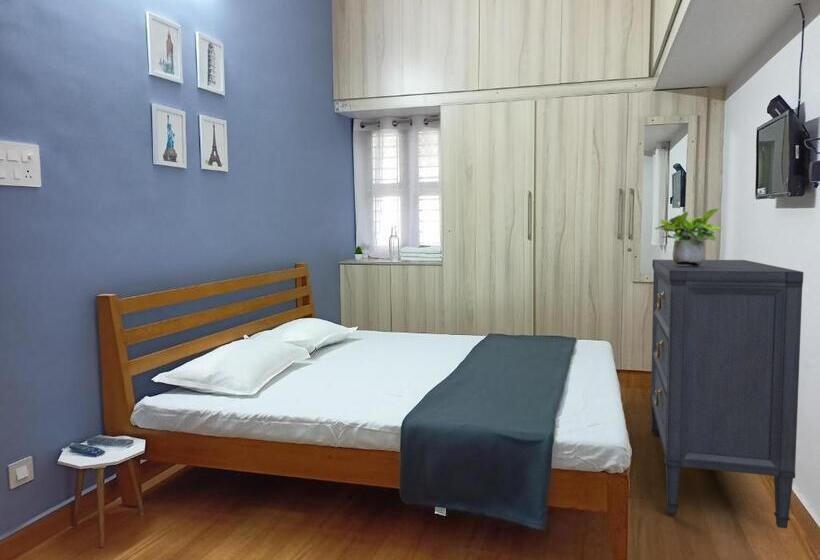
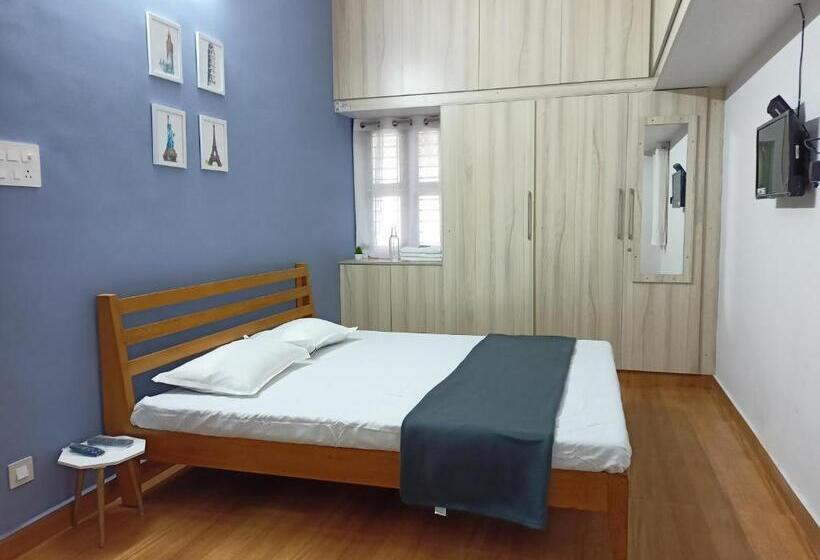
- dresser (708, 370)
- potted plant (688, 237)
